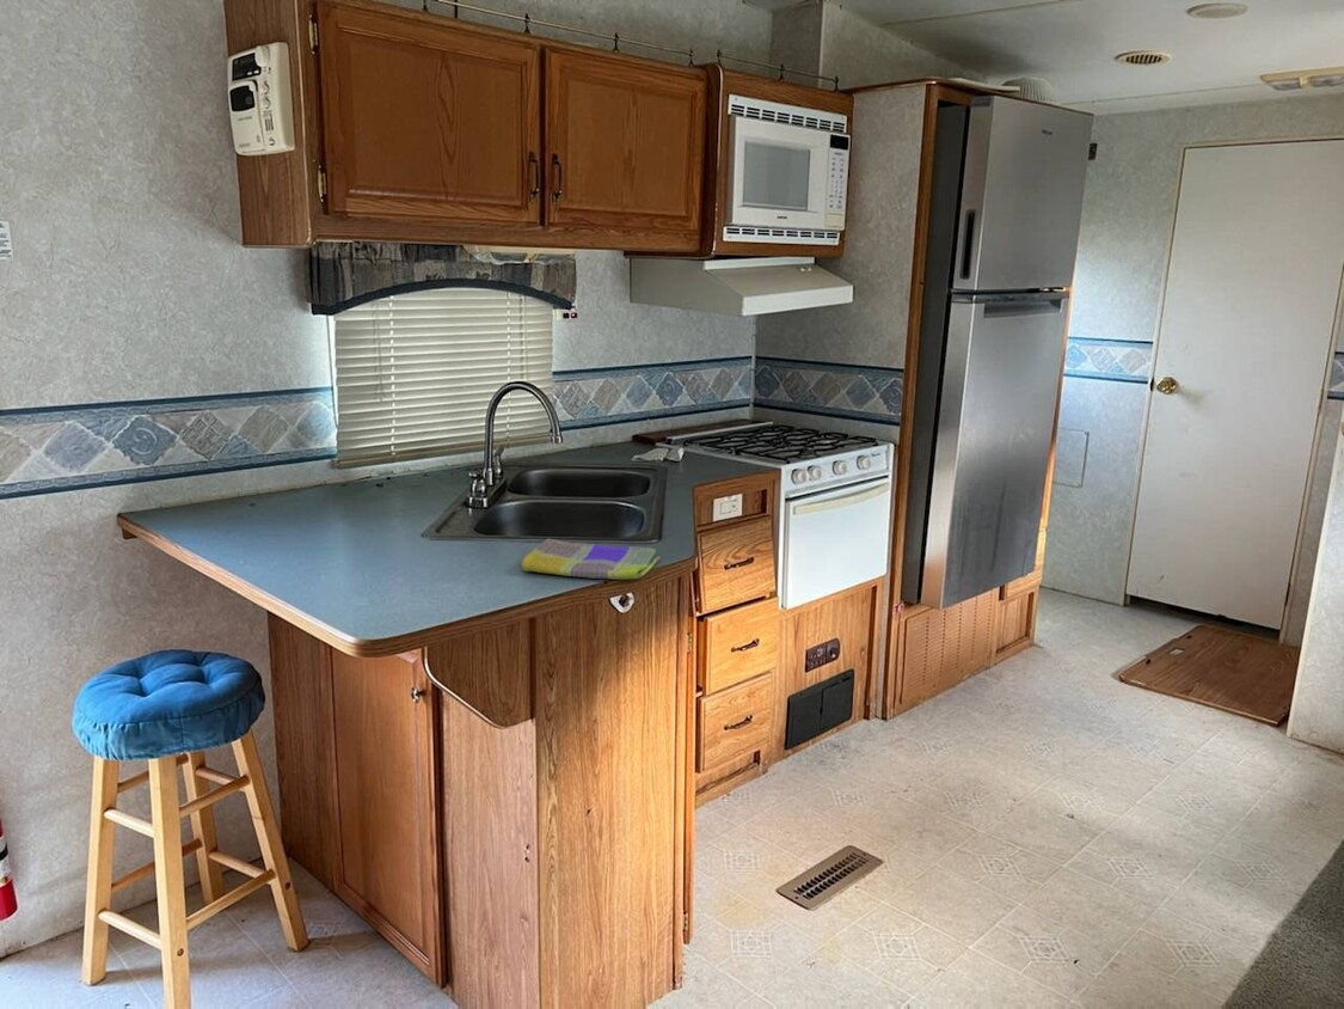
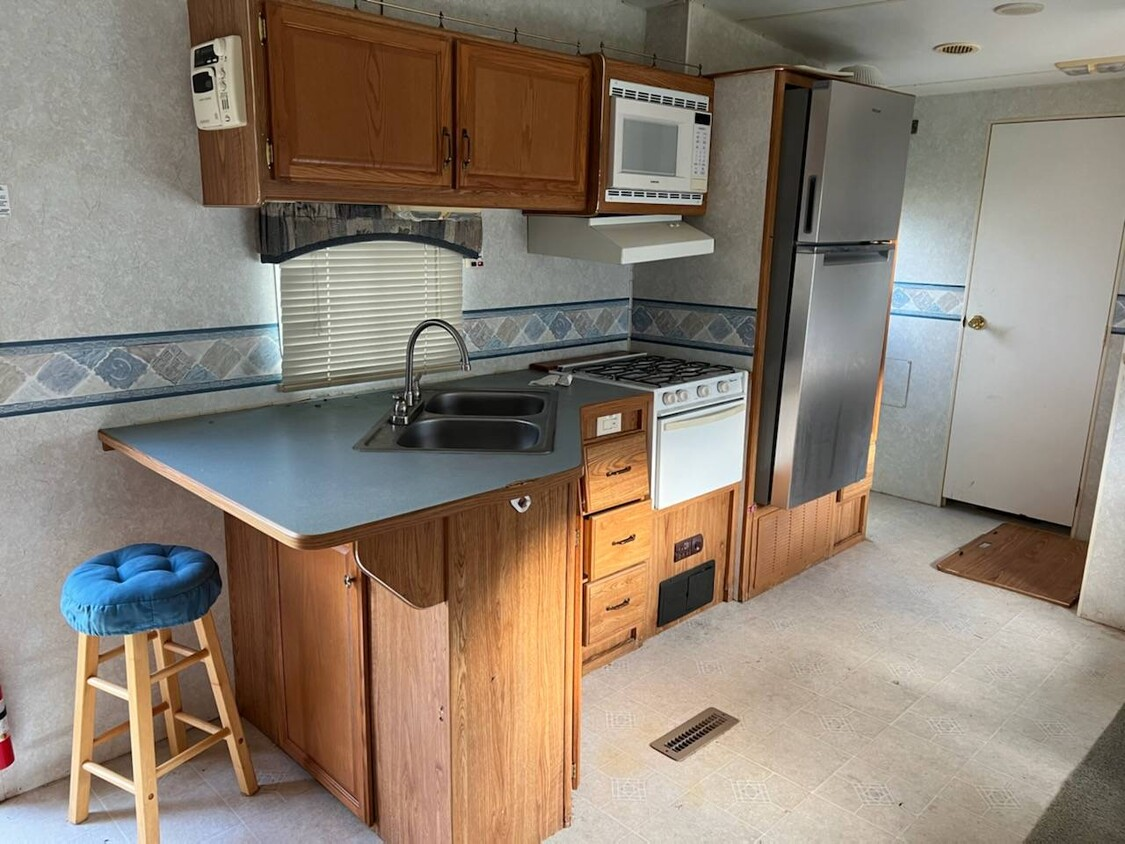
- dish towel (589, 558)
